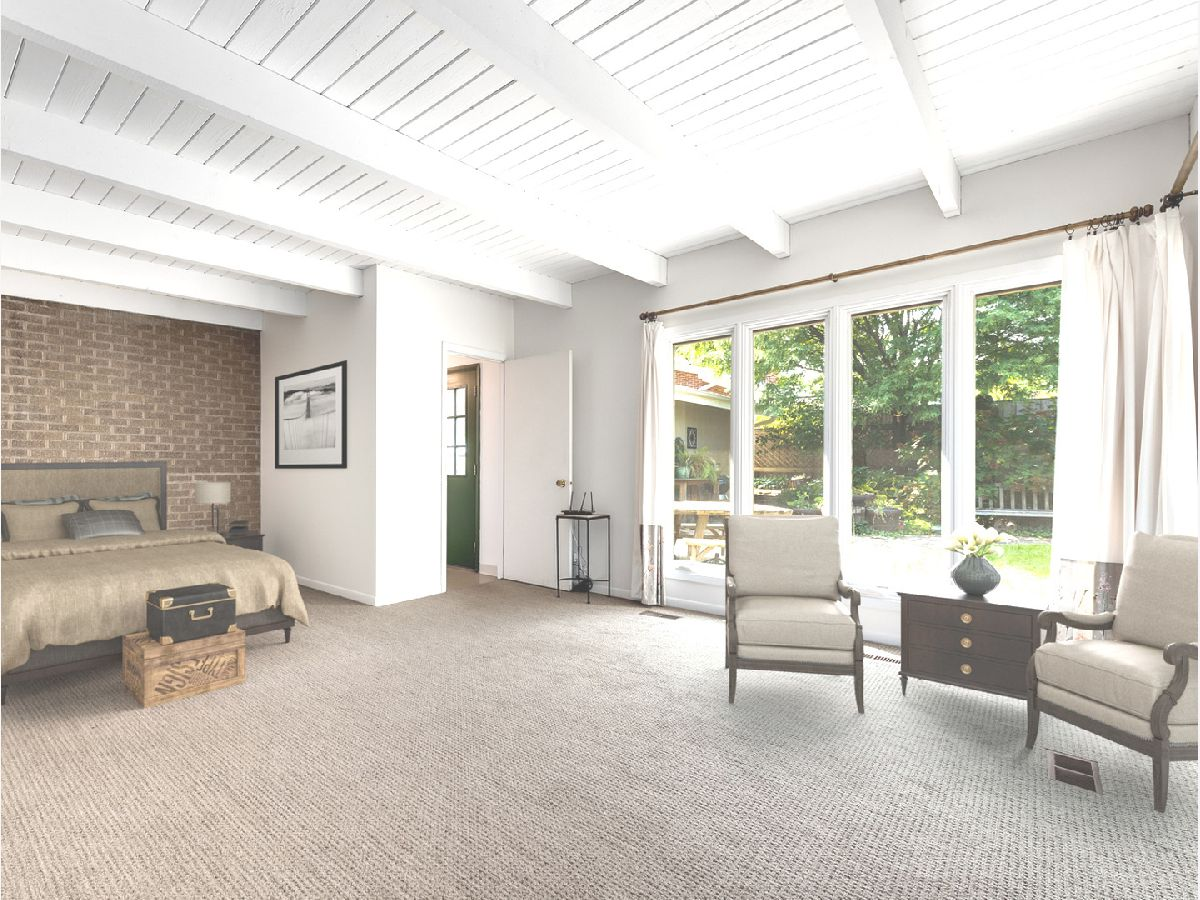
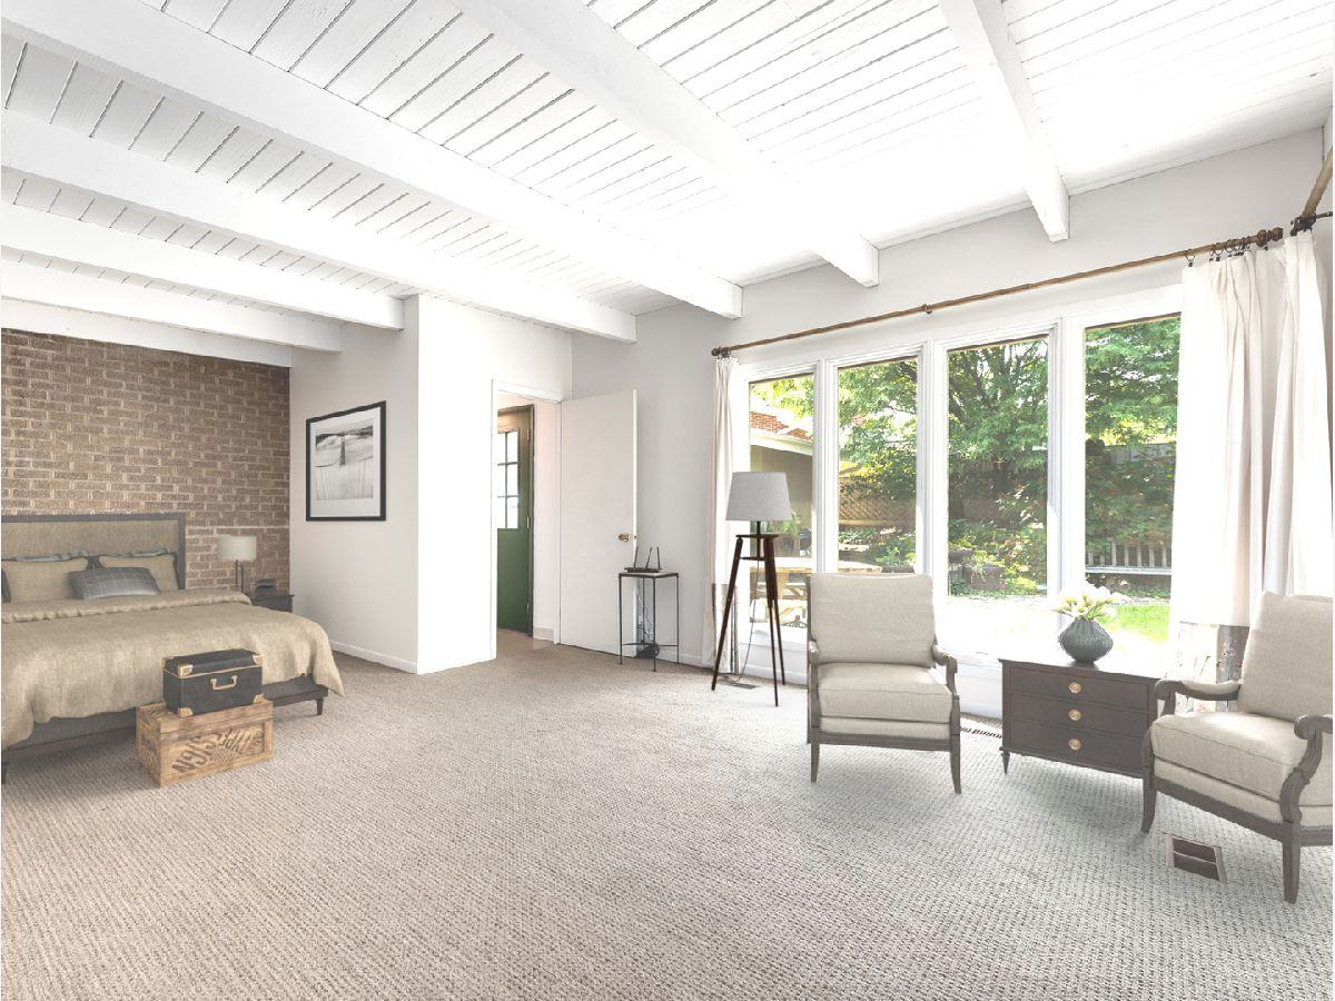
+ floor lamp (755, 584)
